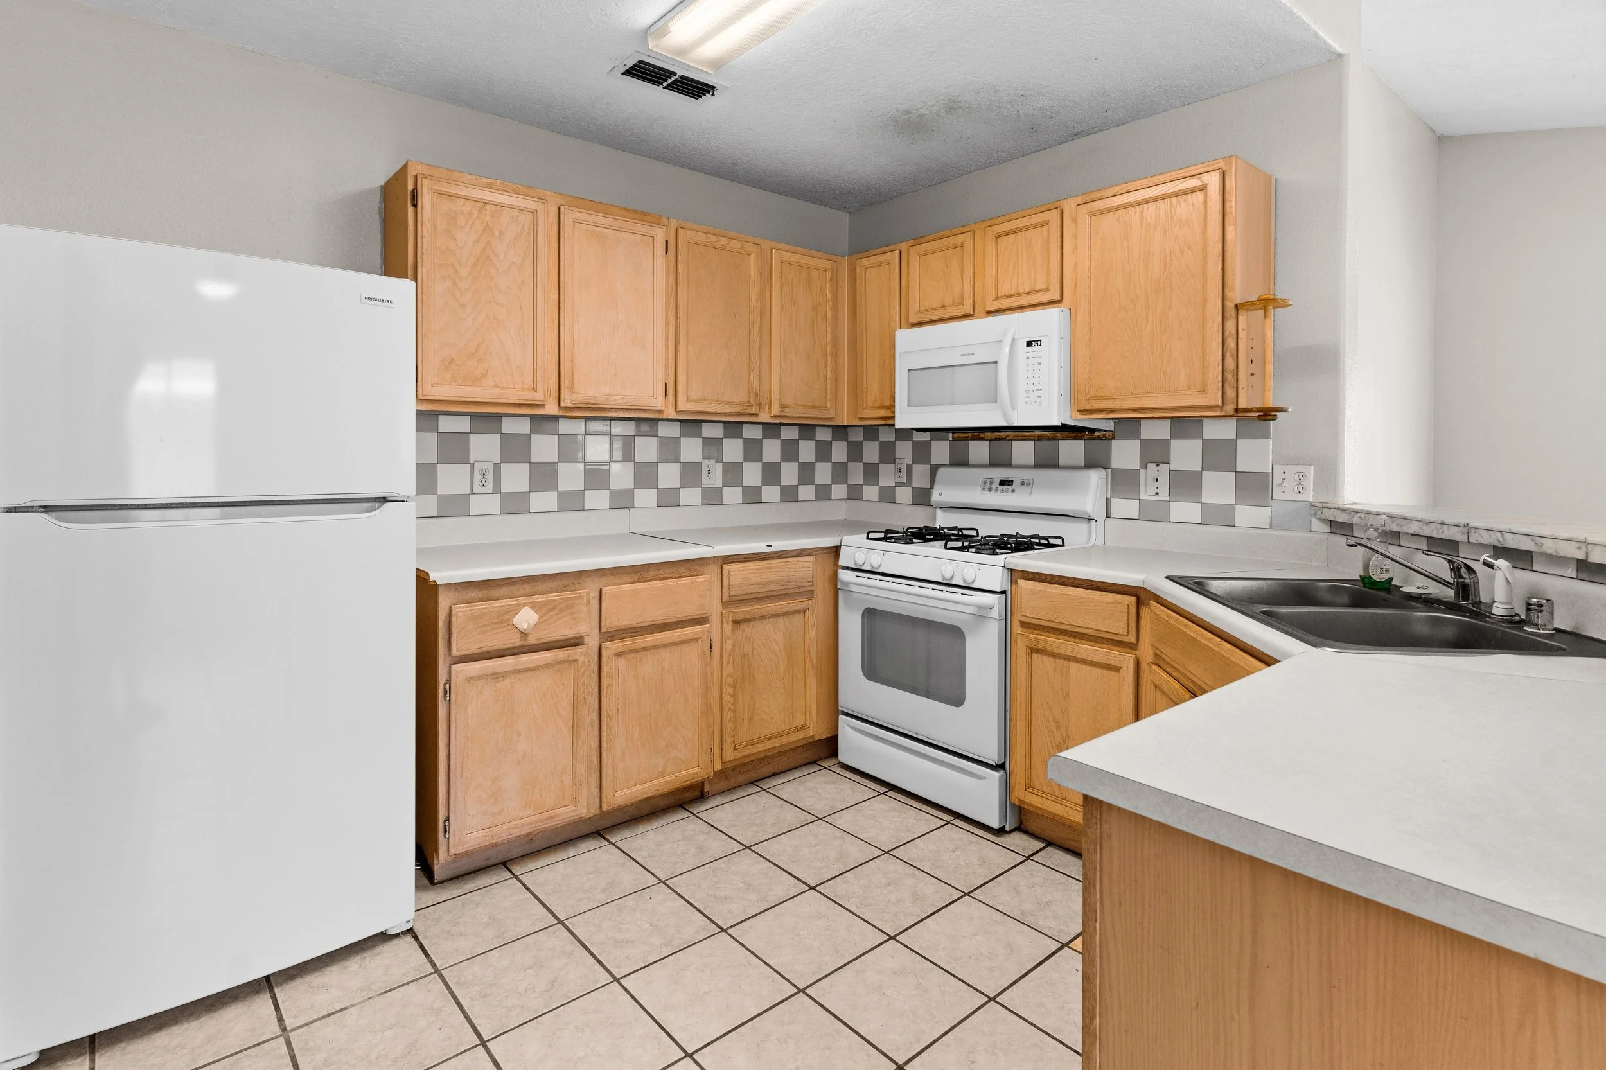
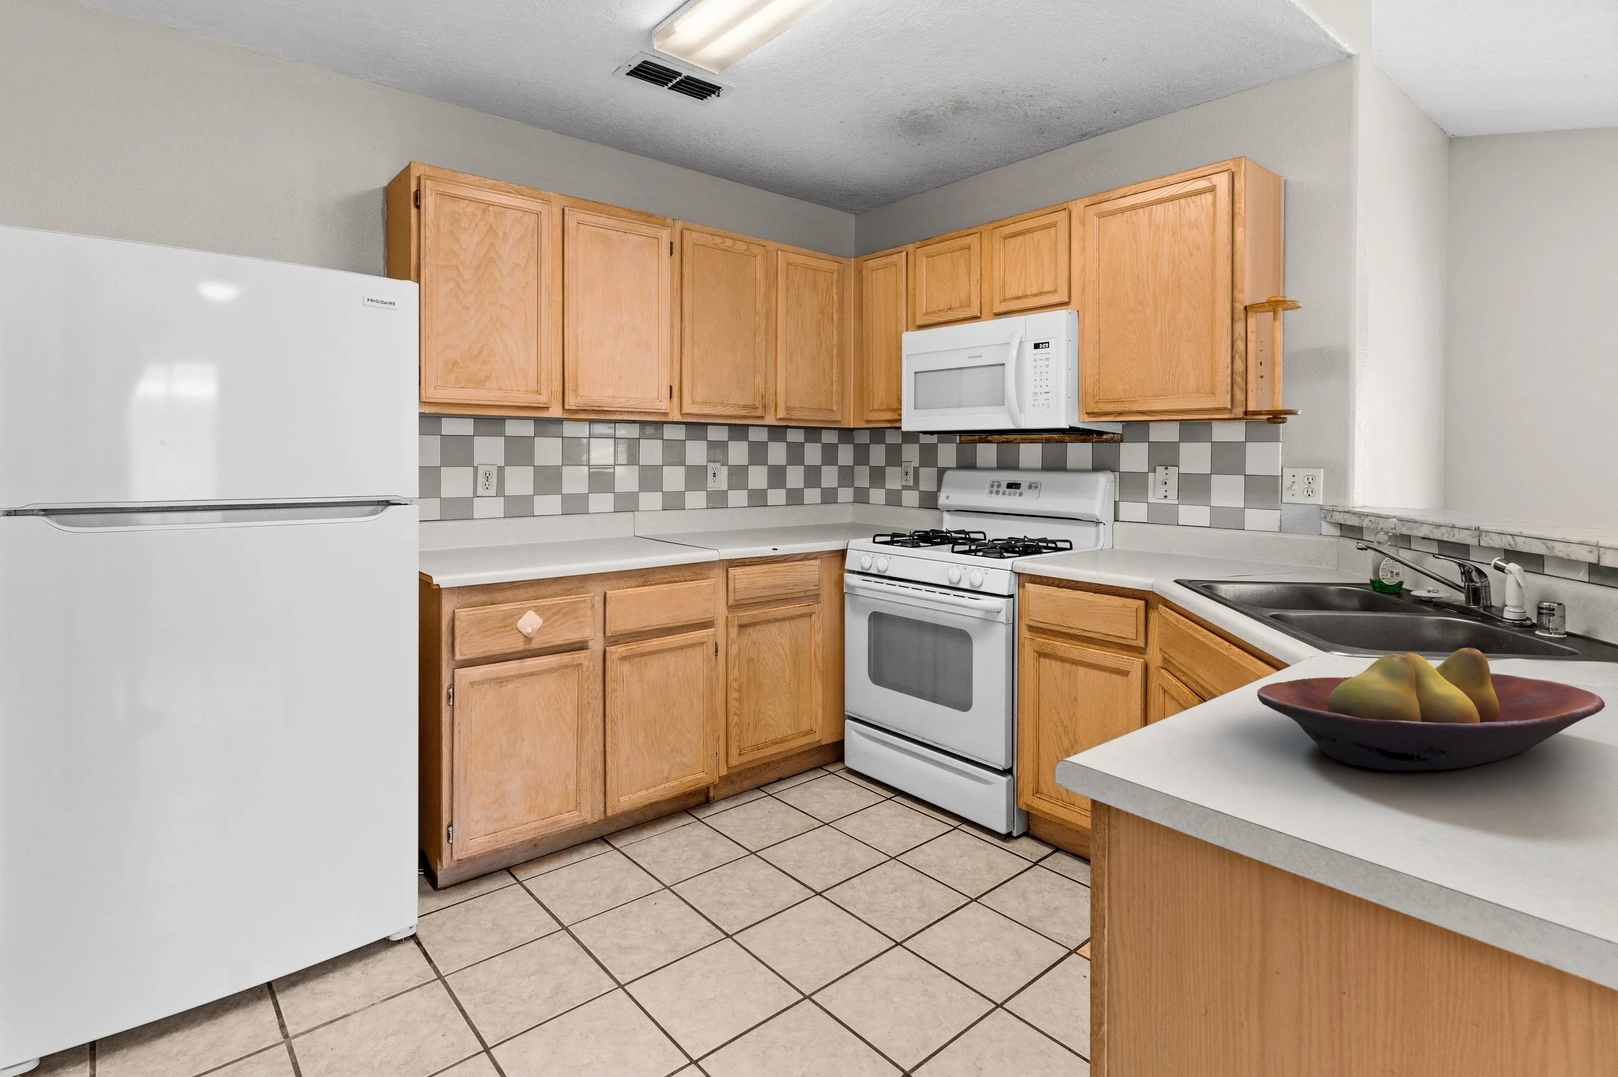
+ fruit bowl (1426, 698)
